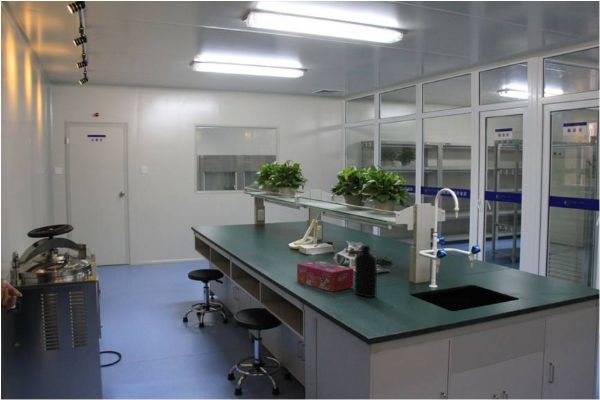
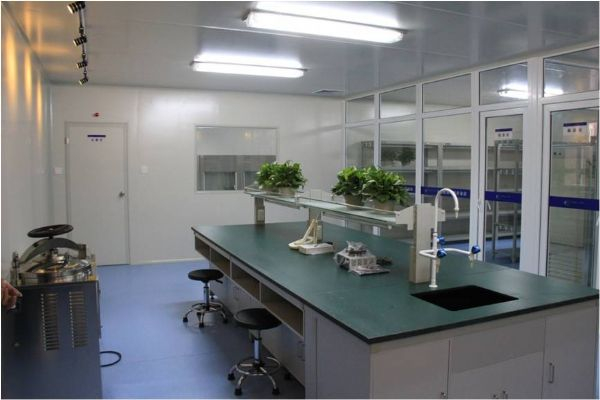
- bottle (365, 270)
- tissue box (324, 275)
